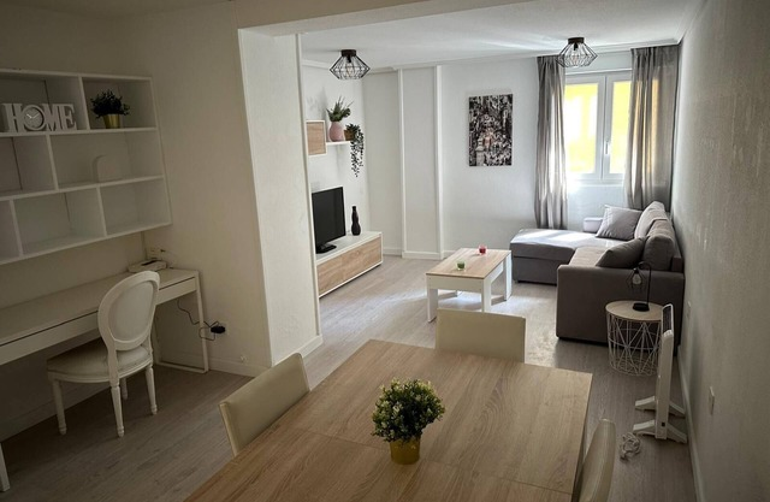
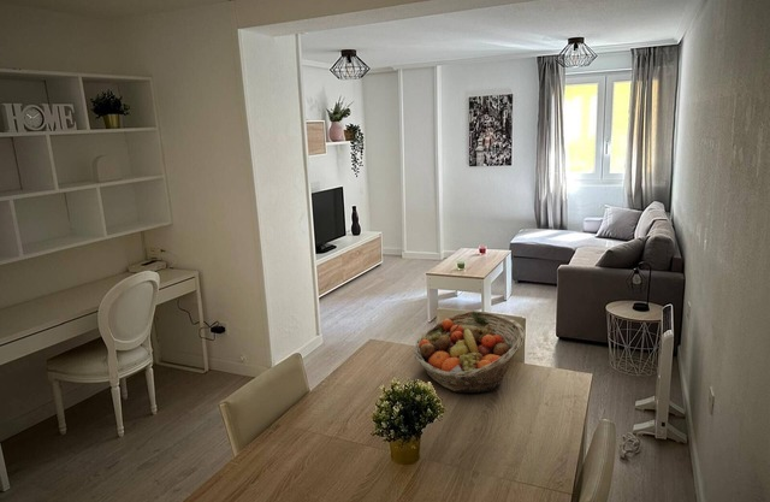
+ fruit basket (467, 349)
